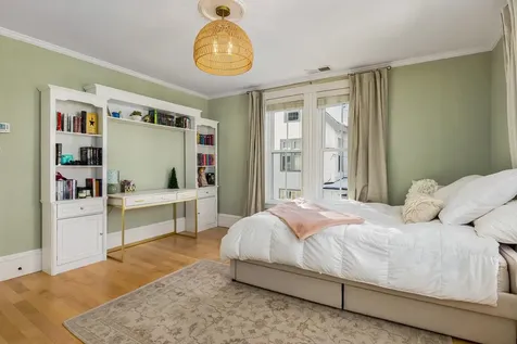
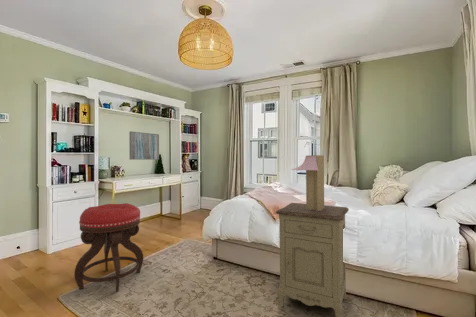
+ nightstand (312, 257)
+ table lamp (309, 181)
+ wall art (145, 146)
+ stool (111, 243)
